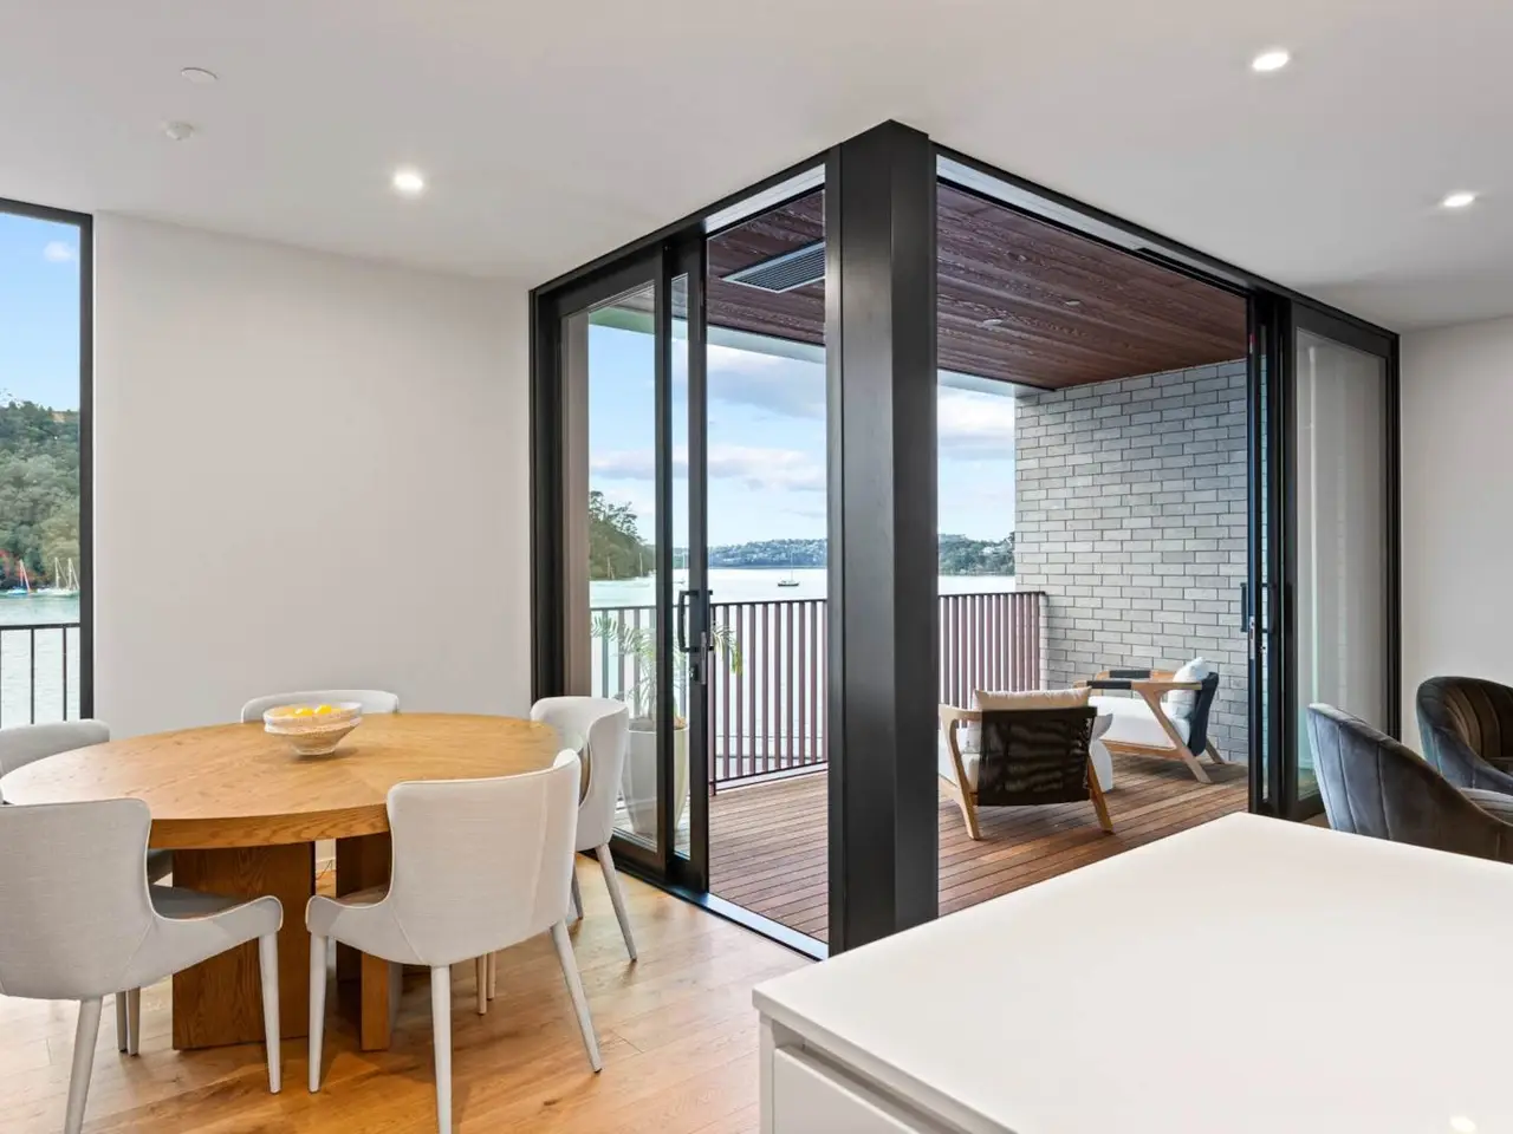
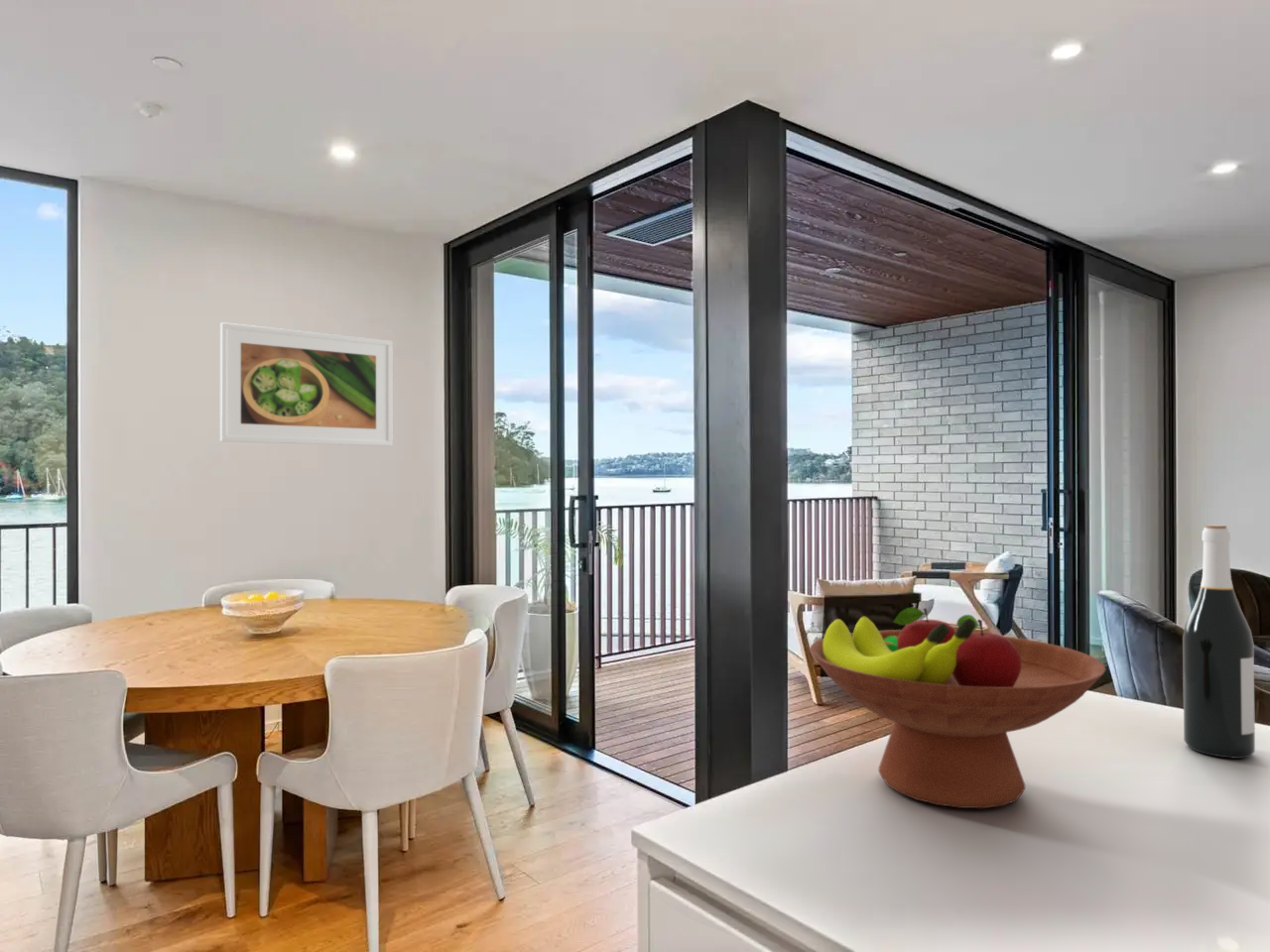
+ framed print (311, 388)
+ wine bottle (1216, 637)
+ fruit bowl (949, 693)
